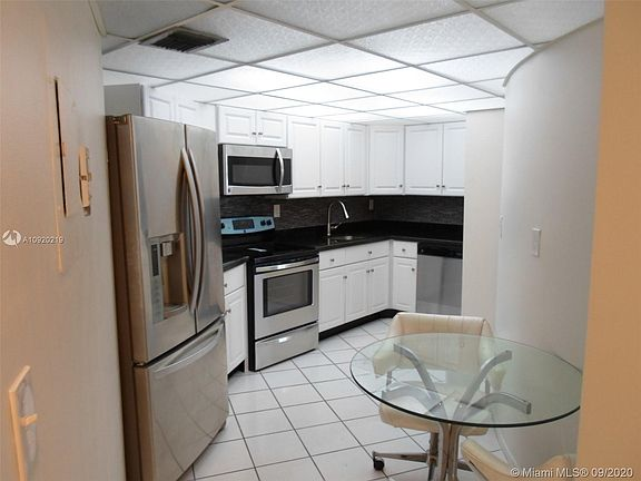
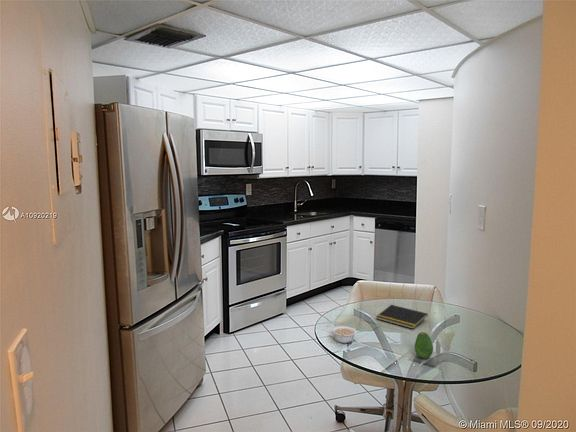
+ notepad (401, 316)
+ fruit (423, 345)
+ legume (344, 334)
